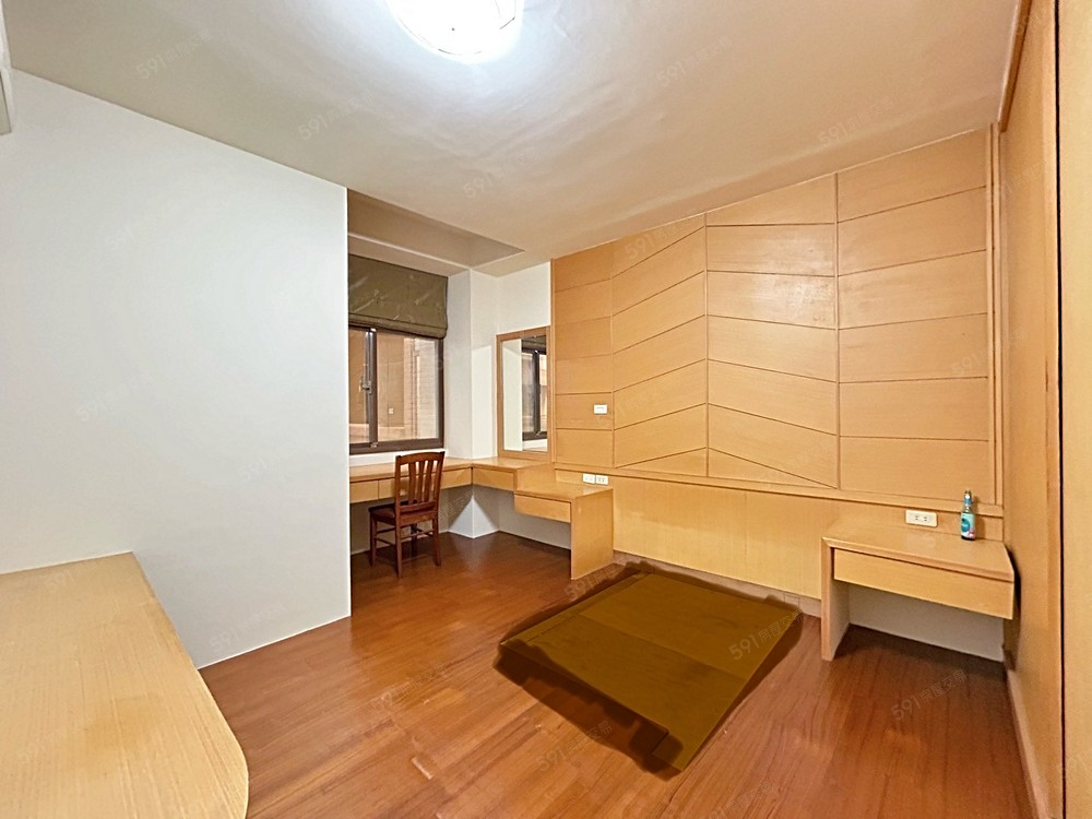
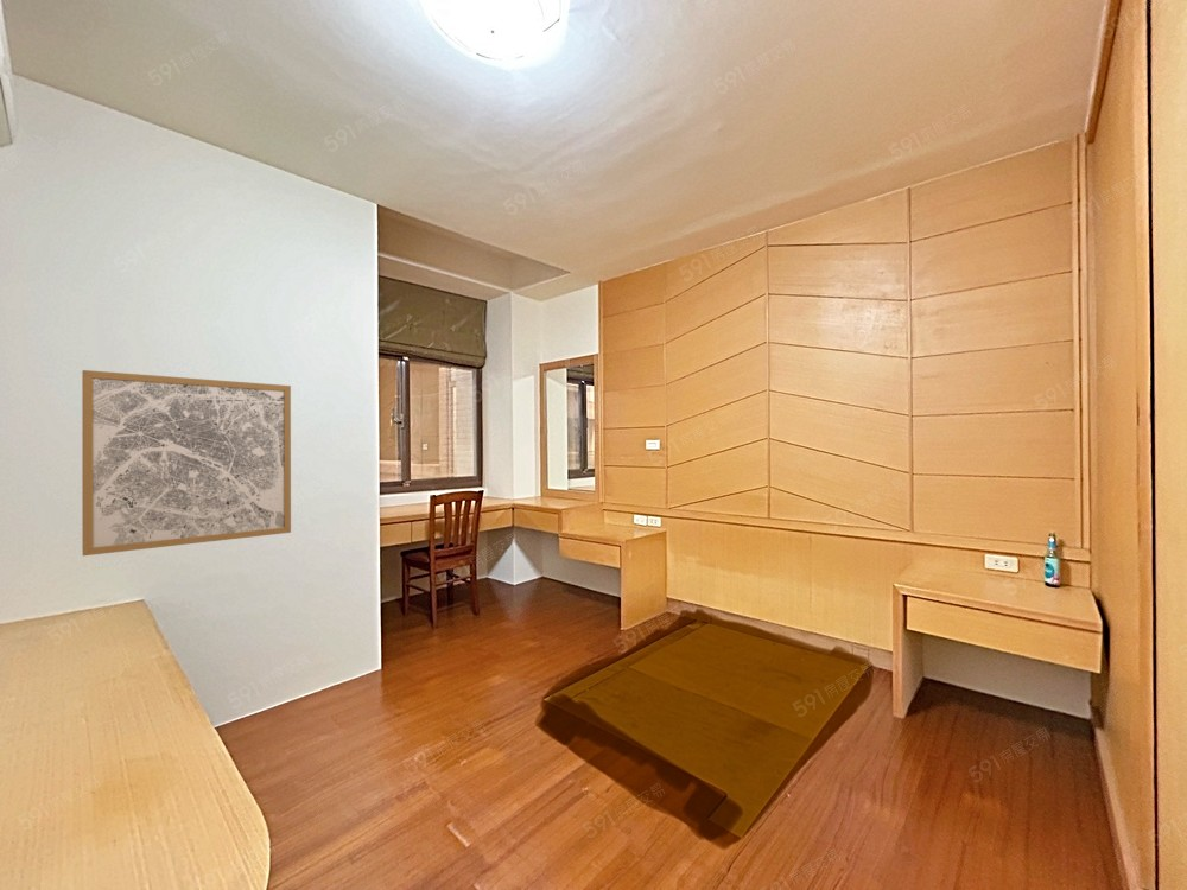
+ wall art (198, 460)
